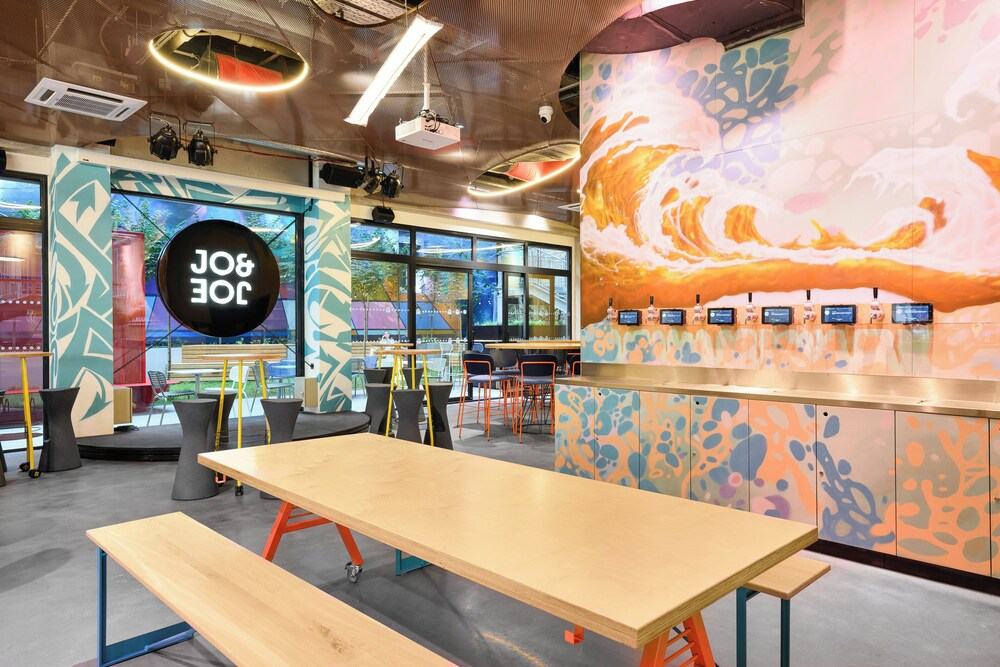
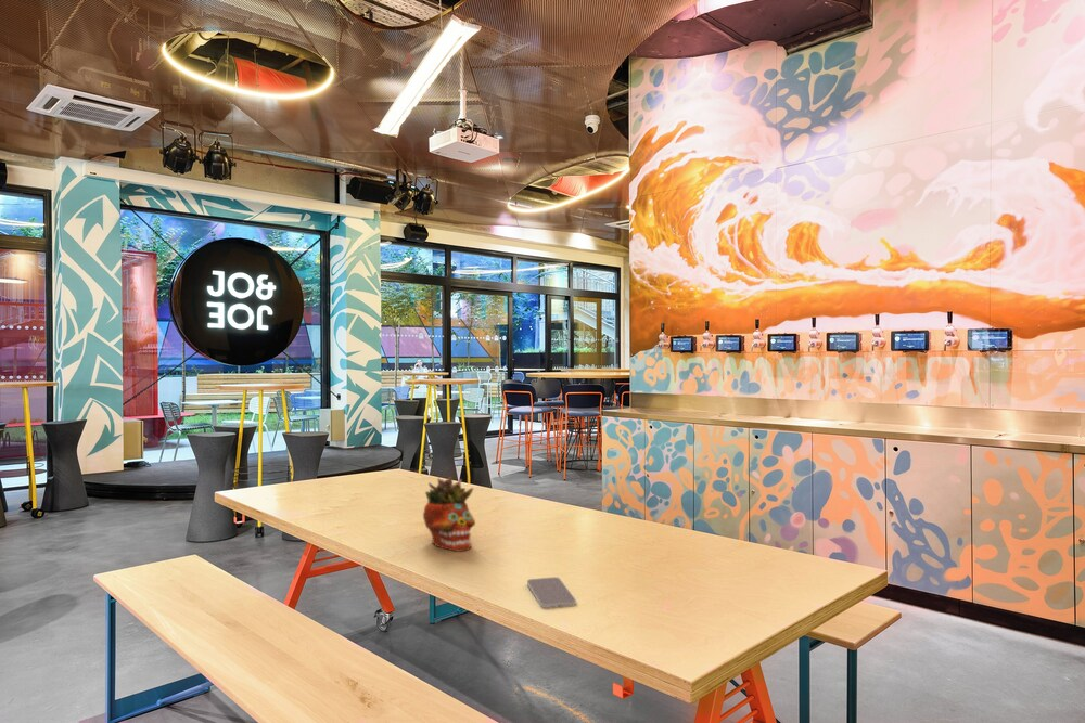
+ smartphone (550, 592)
+ succulent planter (451, 511)
